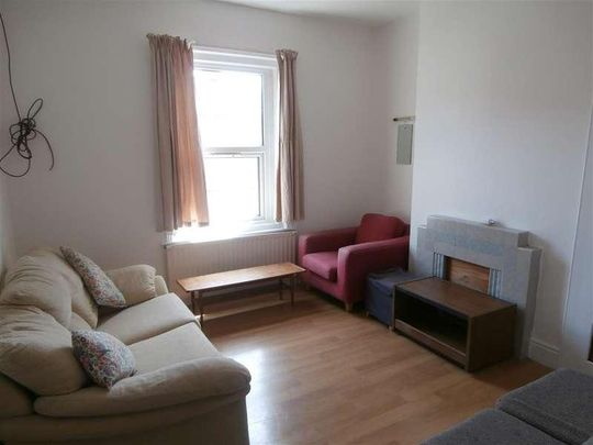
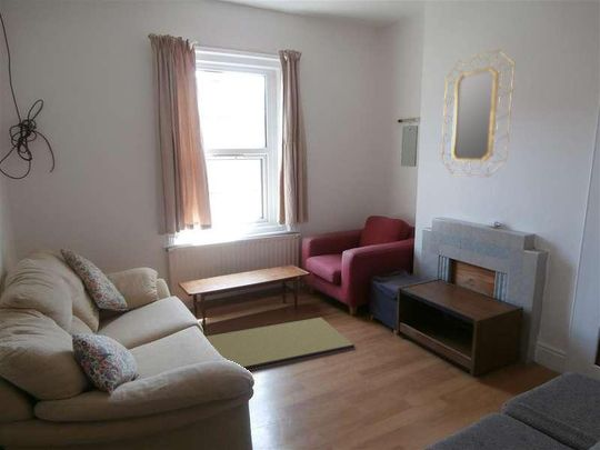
+ home mirror (472, 117)
+ tatami mat (264, 344)
